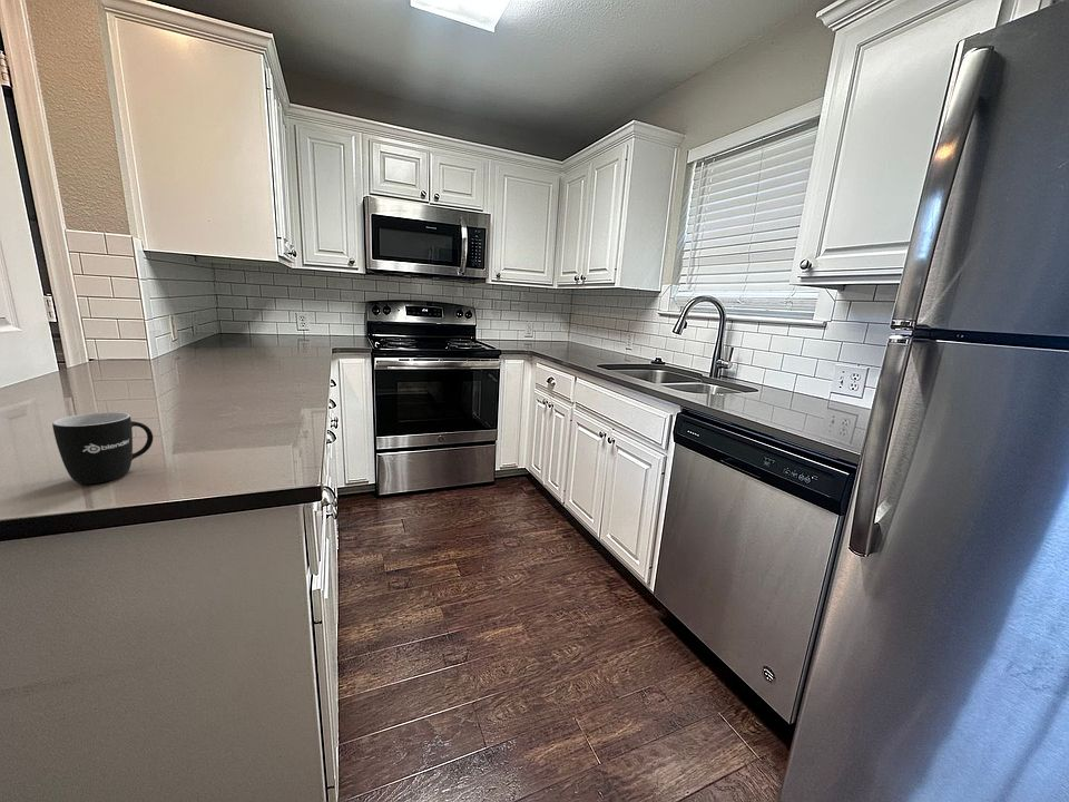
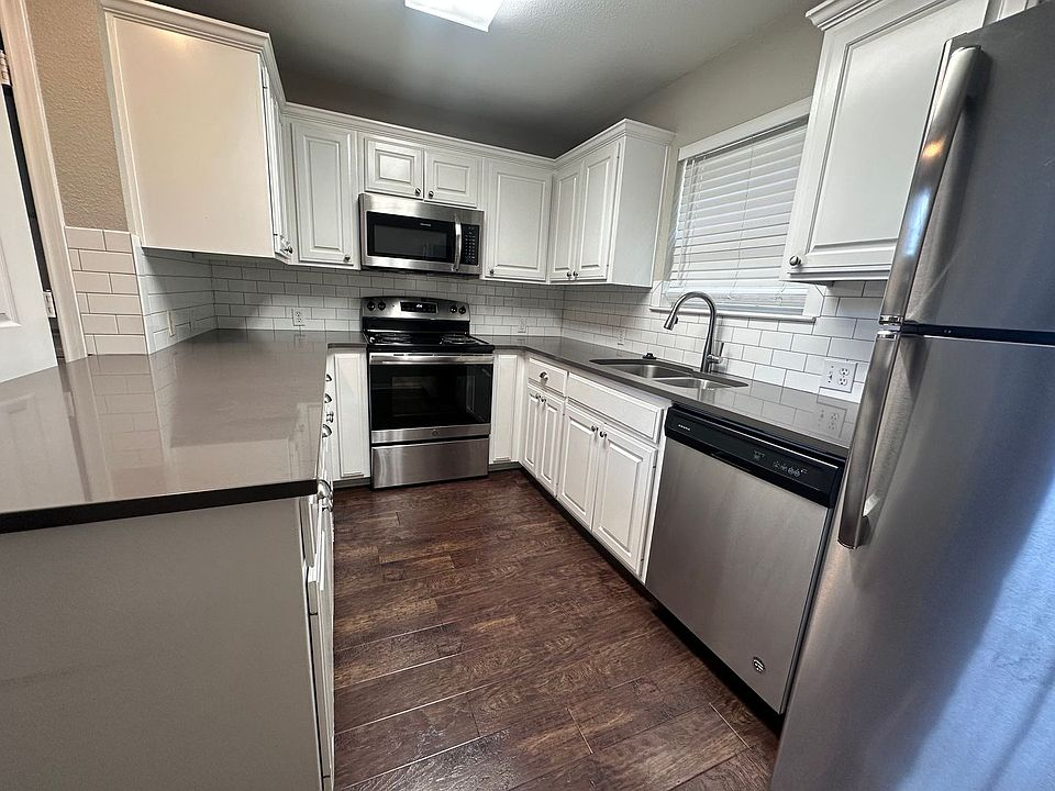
- mug (109, 446)
